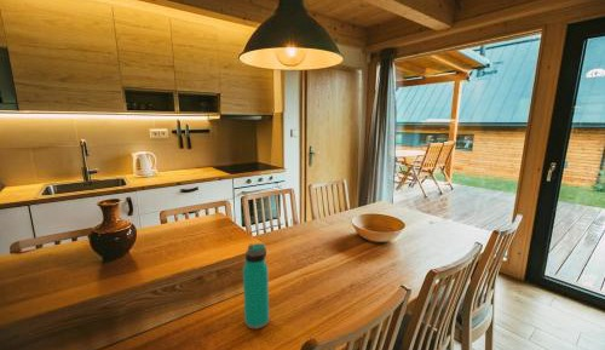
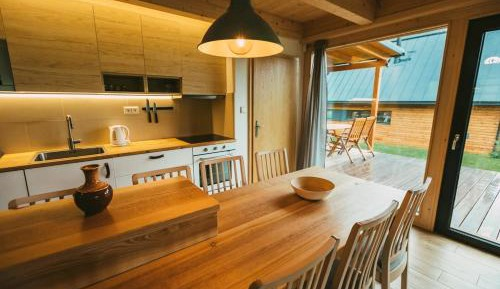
- water bottle (255, 283)
